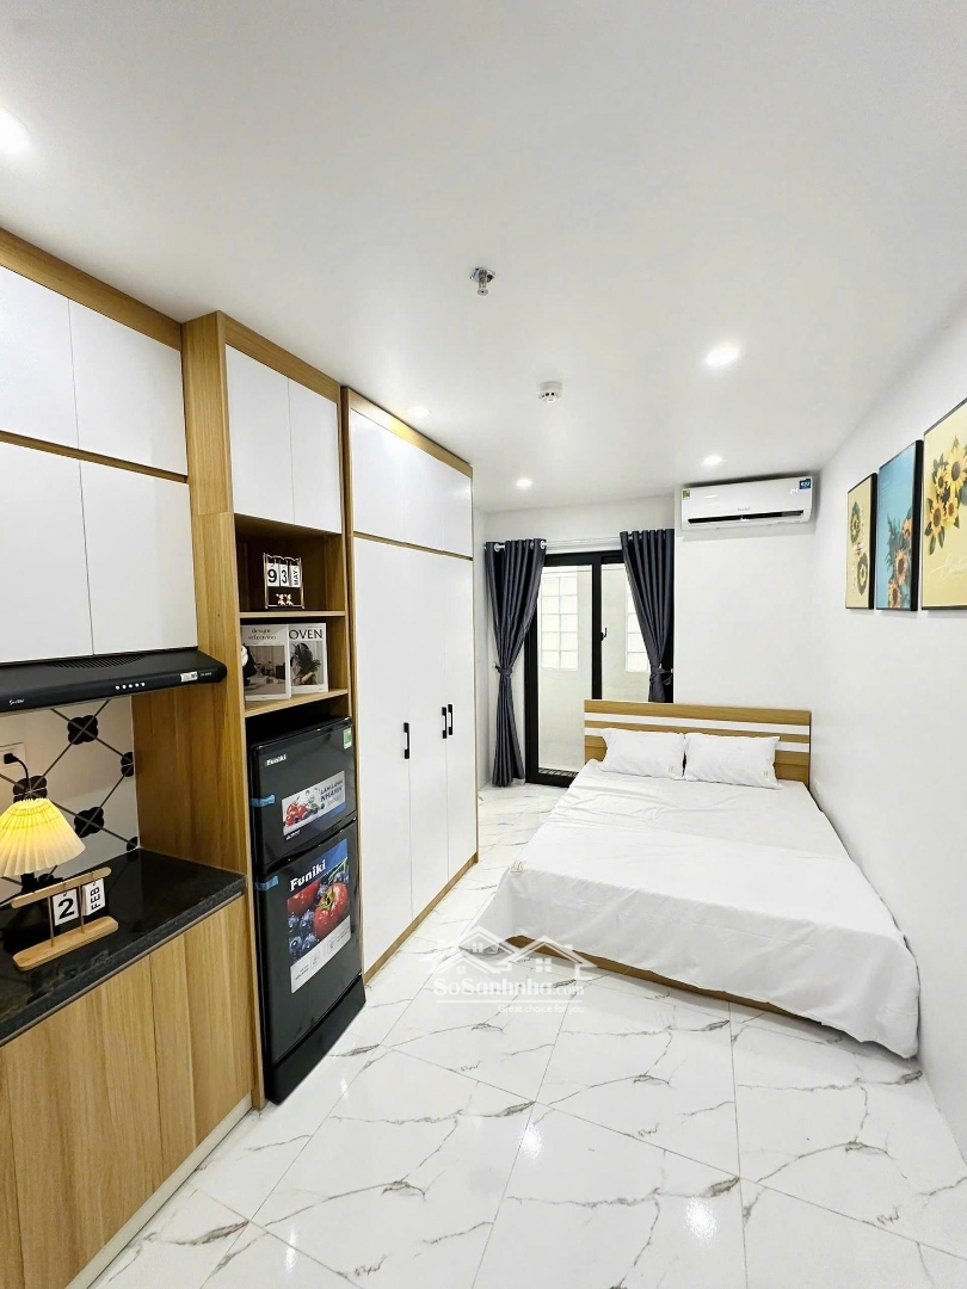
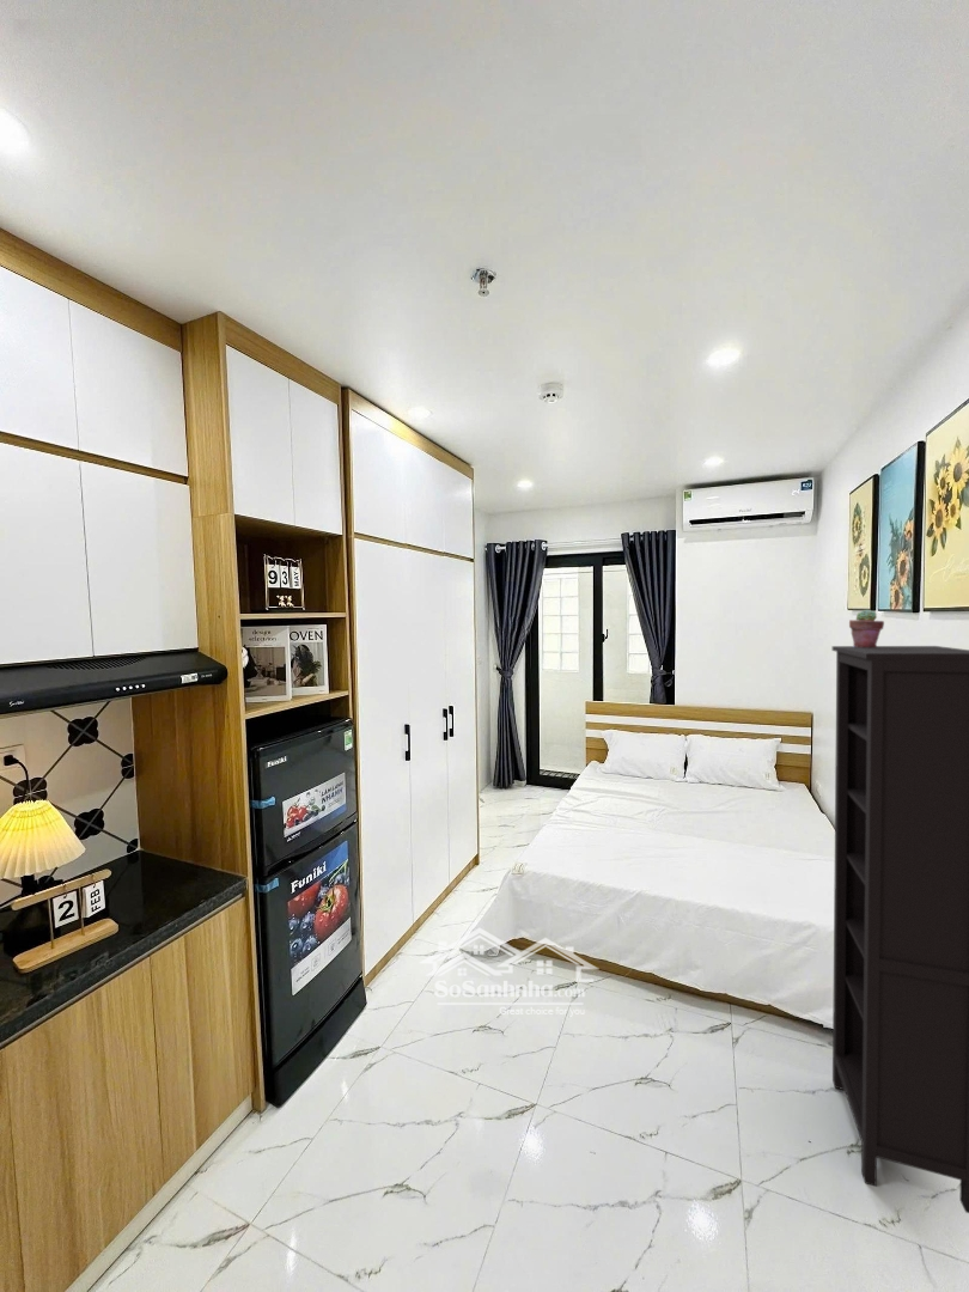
+ potted succulent (865, 627)
+ bookcase (900, 900)
